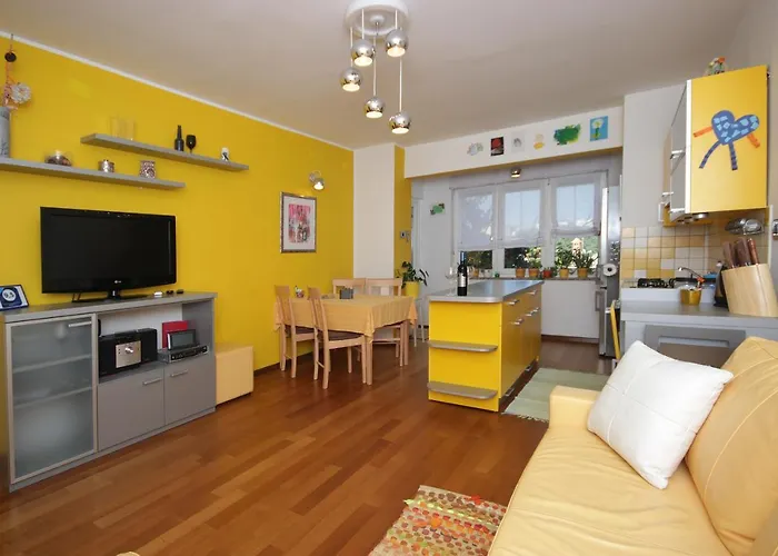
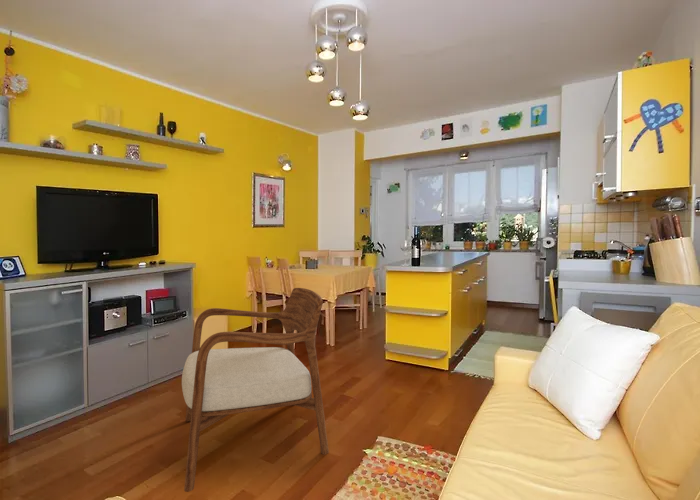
+ armchair (251, 364)
